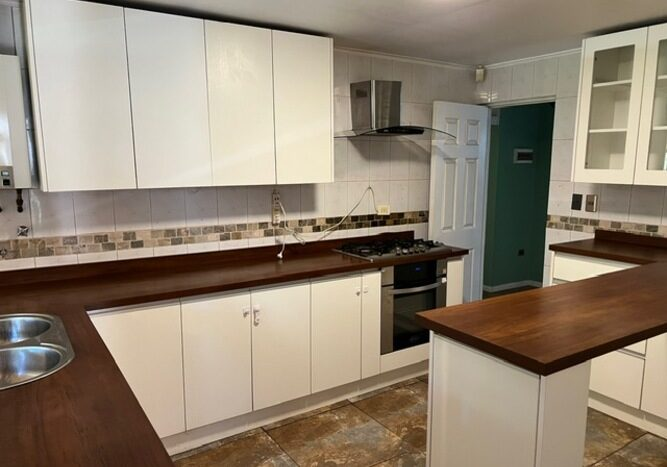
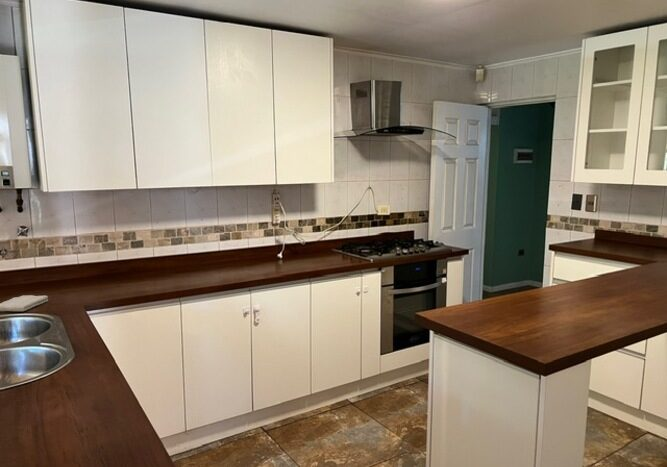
+ washcloth (23, 302)
